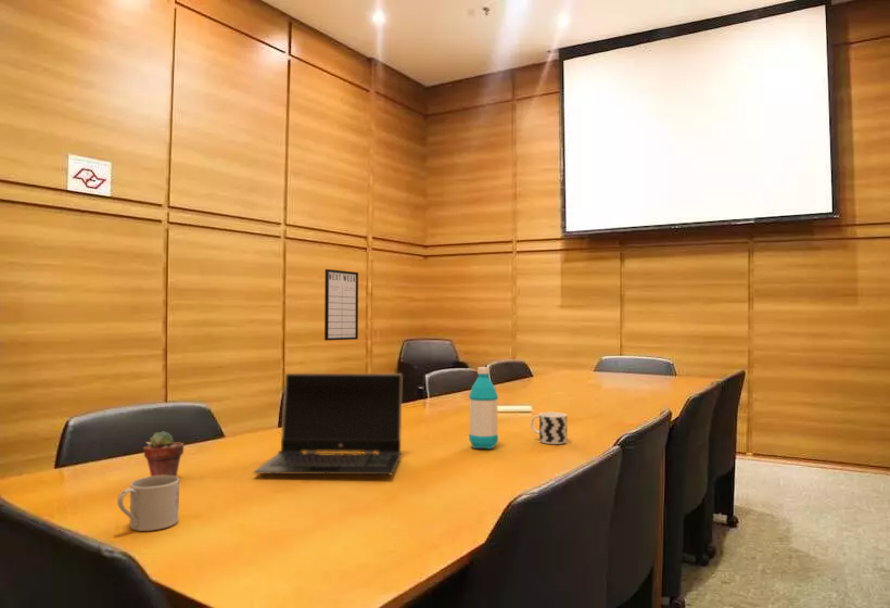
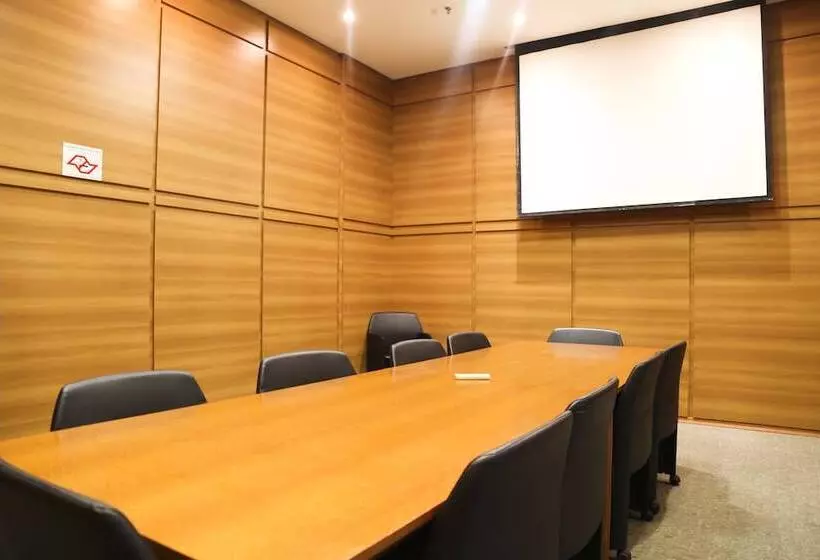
- cup (548, 427)
- water bottle (483, 407)
- writing board (342, 305)
- laptop computer (333, 421)
- potted succulent (163, 455)
- mug (147, 504)
